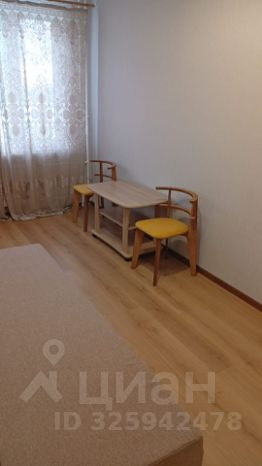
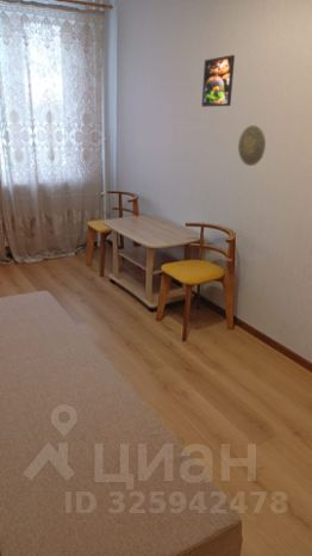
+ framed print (217, 82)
+ decorative plate (250, 146)
